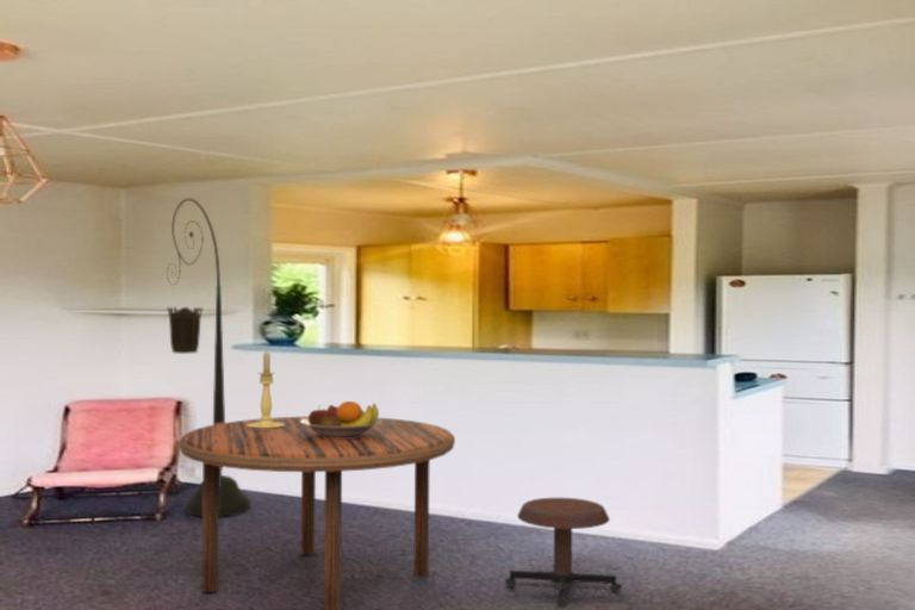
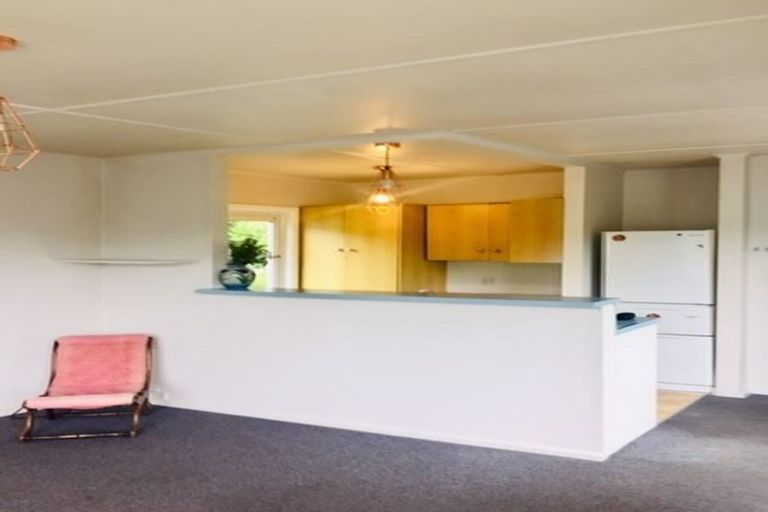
- fruit bowl (341, 417)
- stool (562, 547)
- dining table (313, 508)
- floor lamp (195, 351)
- candle holder (266, 388)
